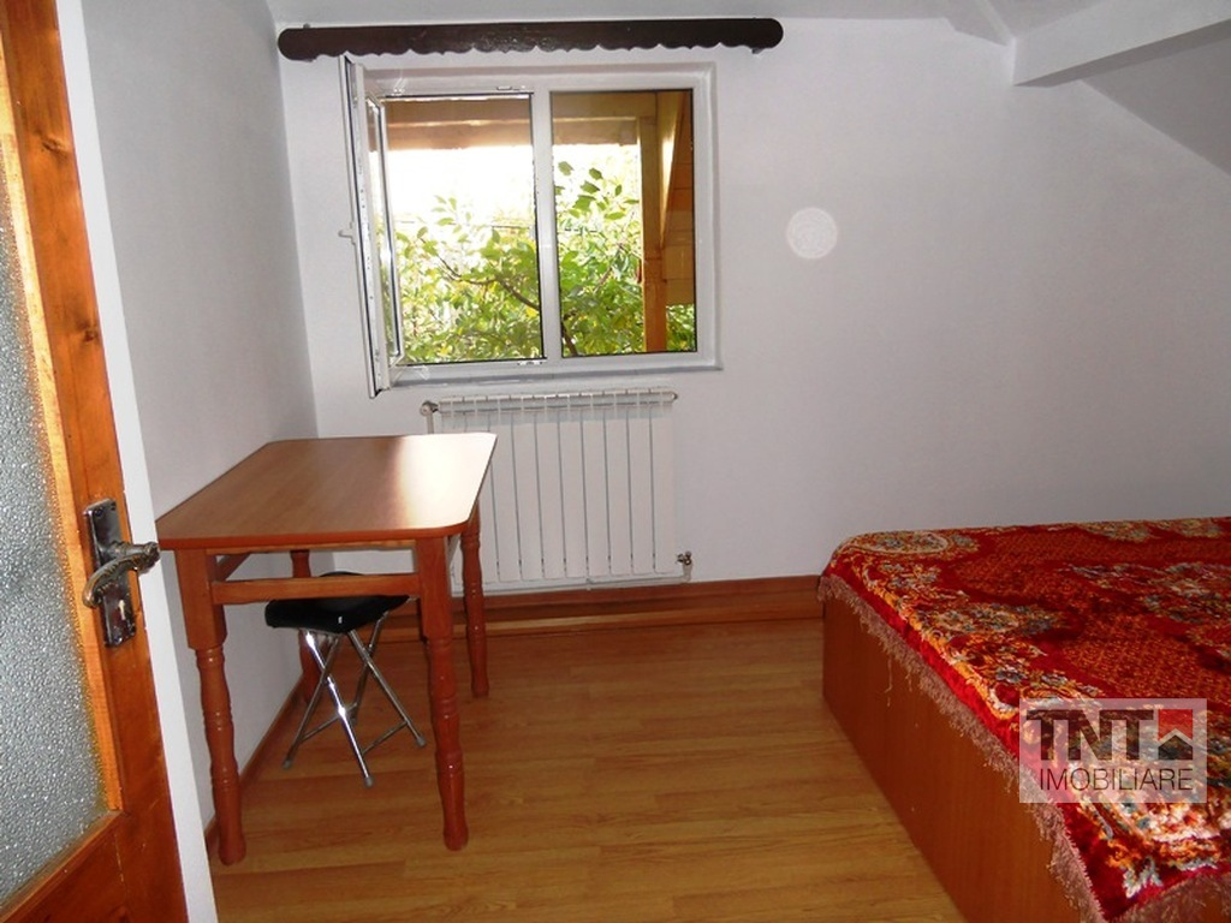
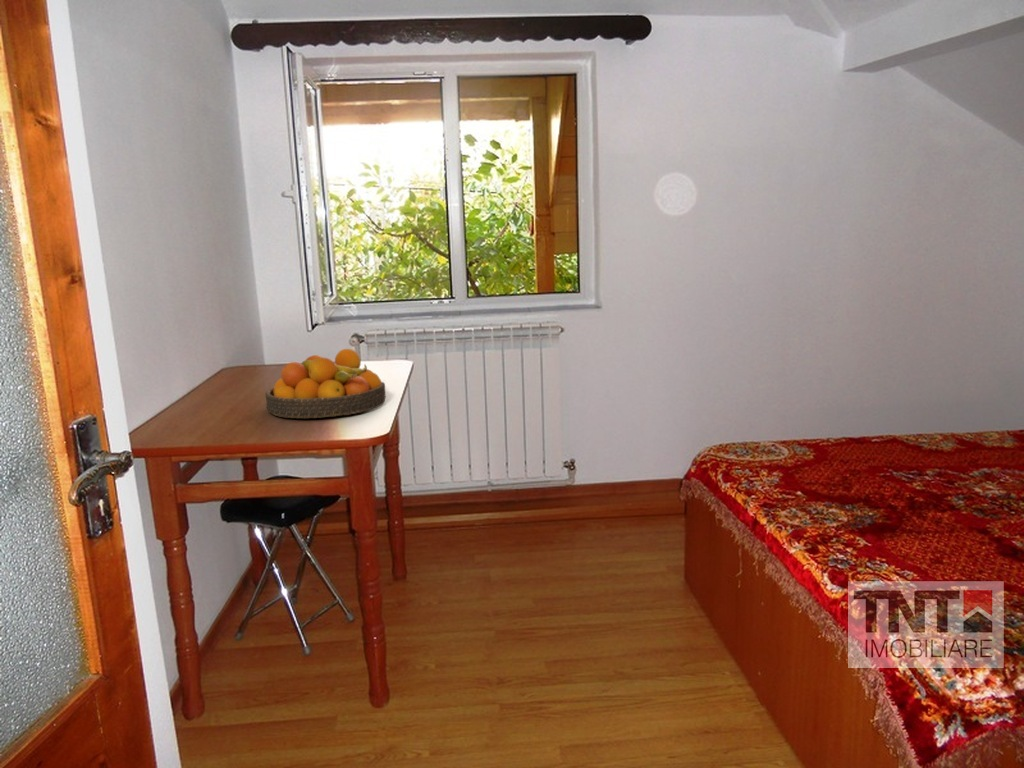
+ fruit bowl (325, 379)
